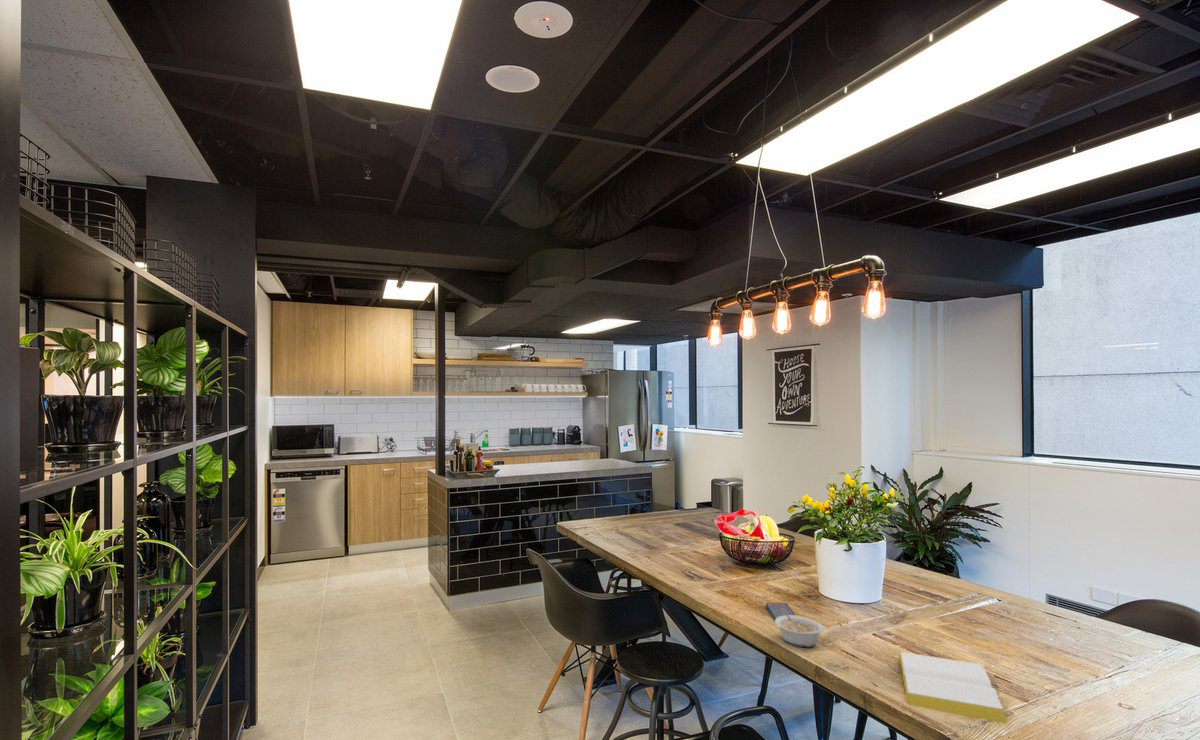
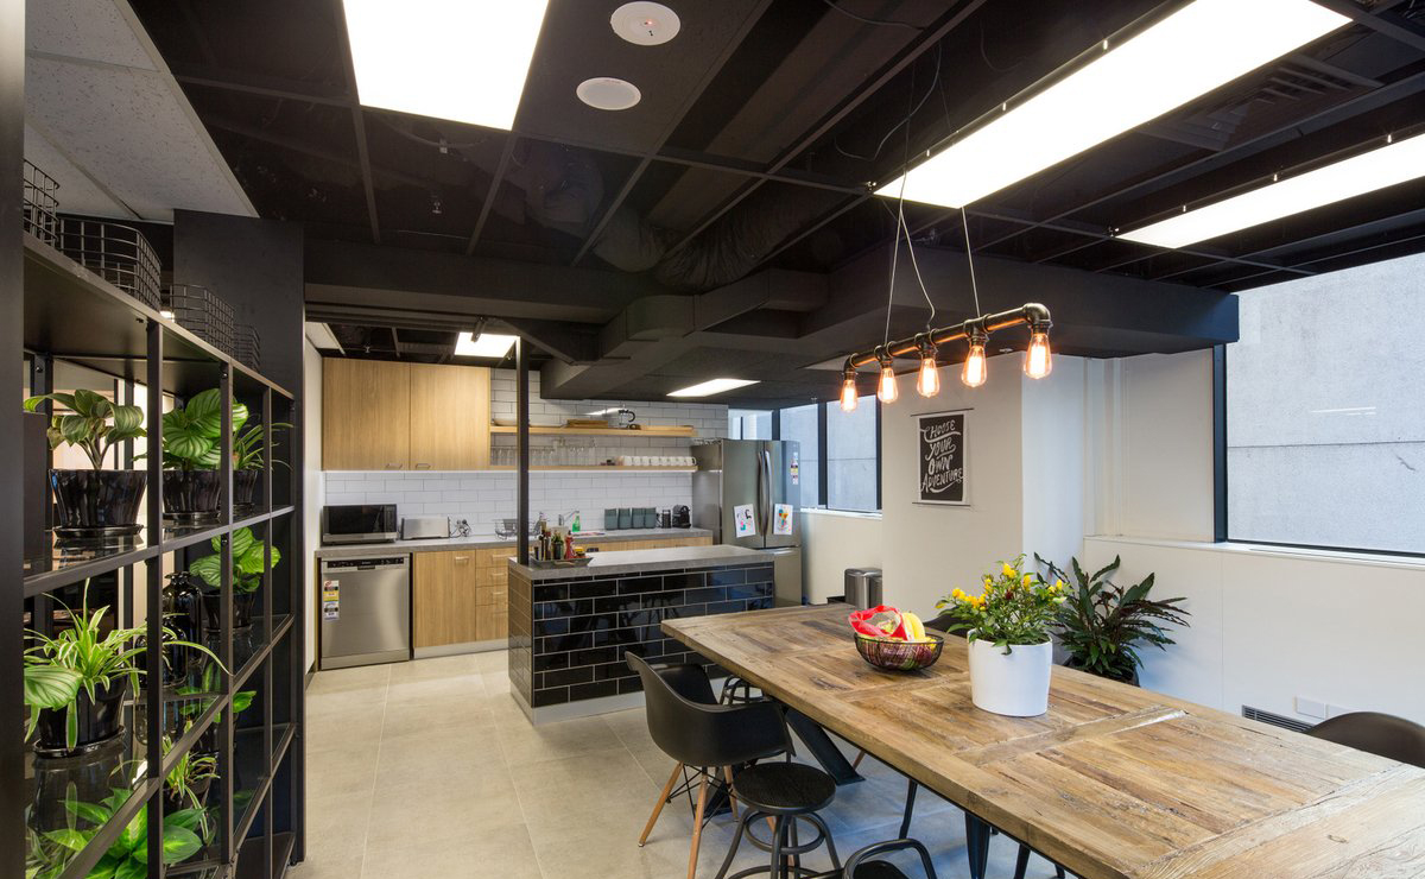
- legume (797, 630)
- smartphone (781, 611)
- notepad (947, 681)
